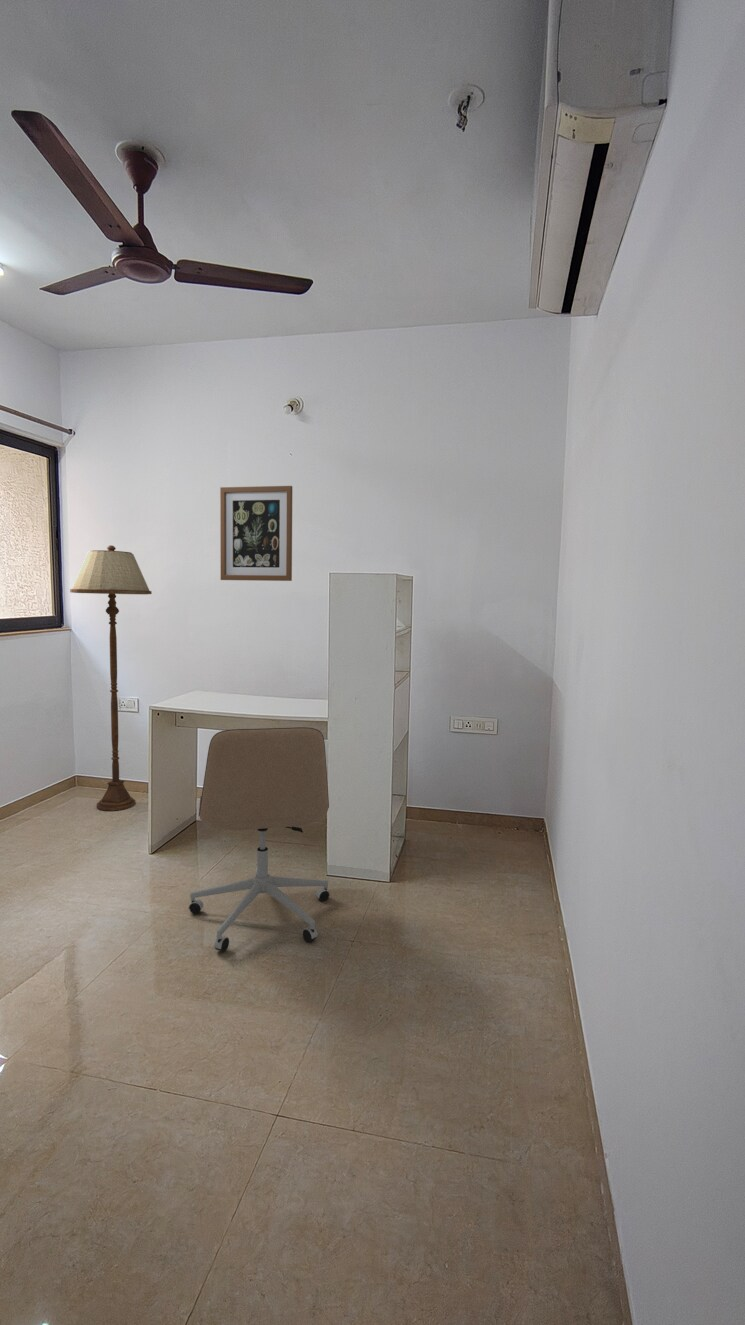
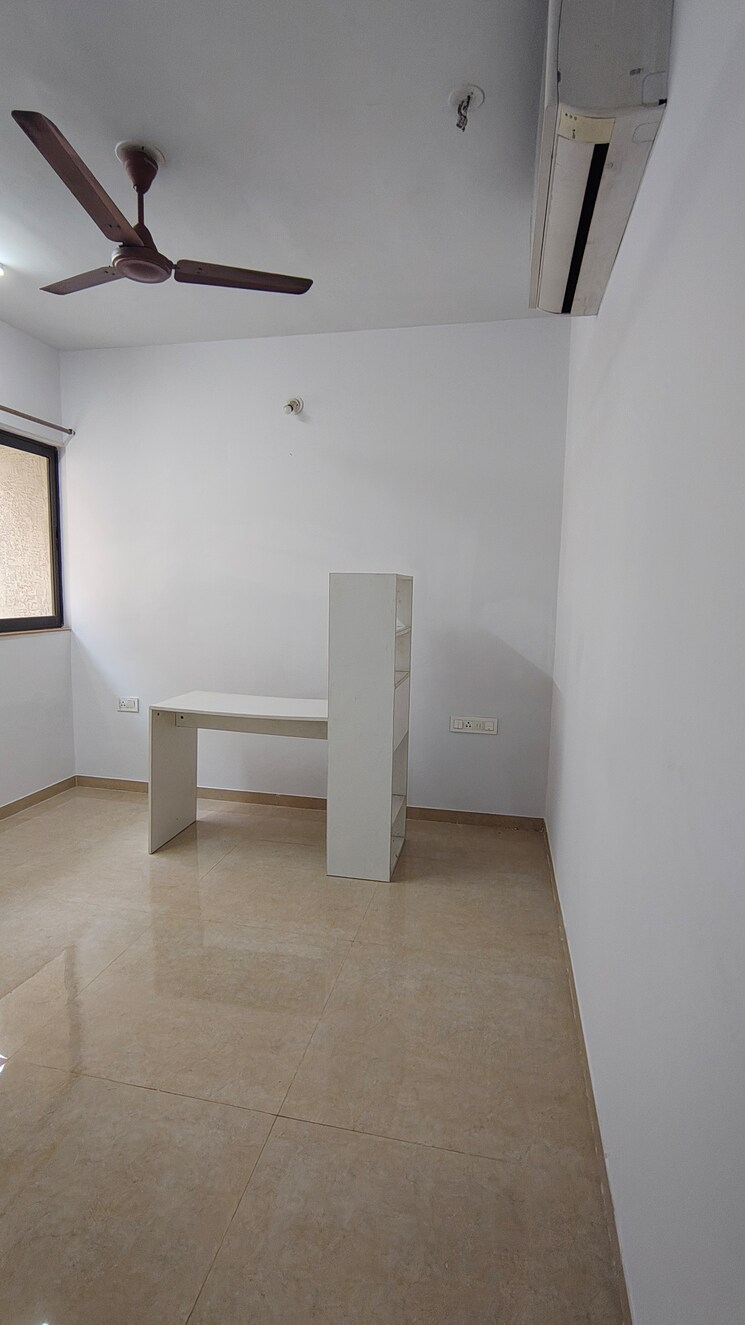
- office chair (262, 816)
- wall art (255, 533)
- floor lamp (113, 677)
